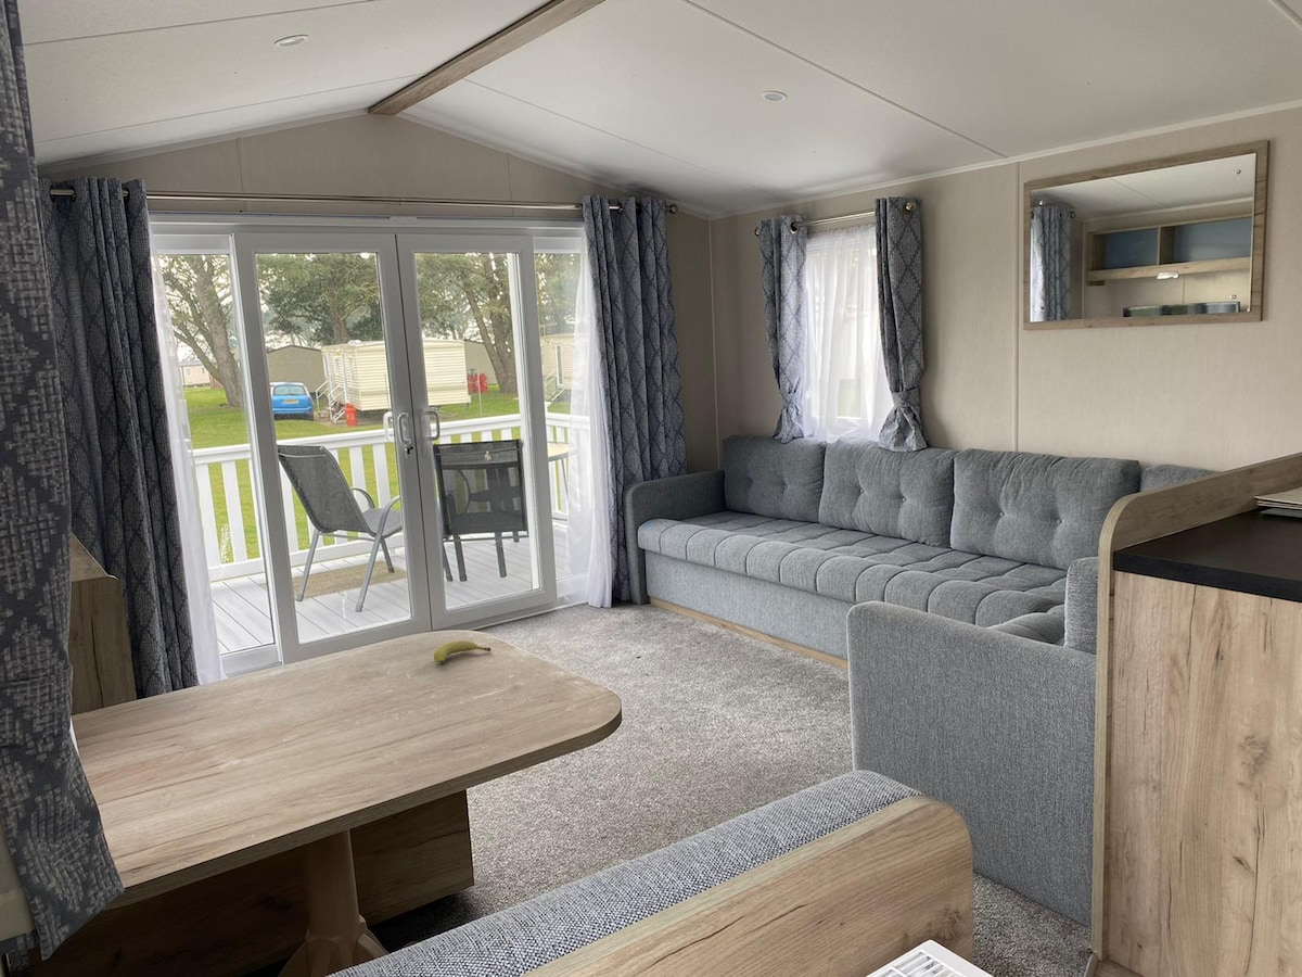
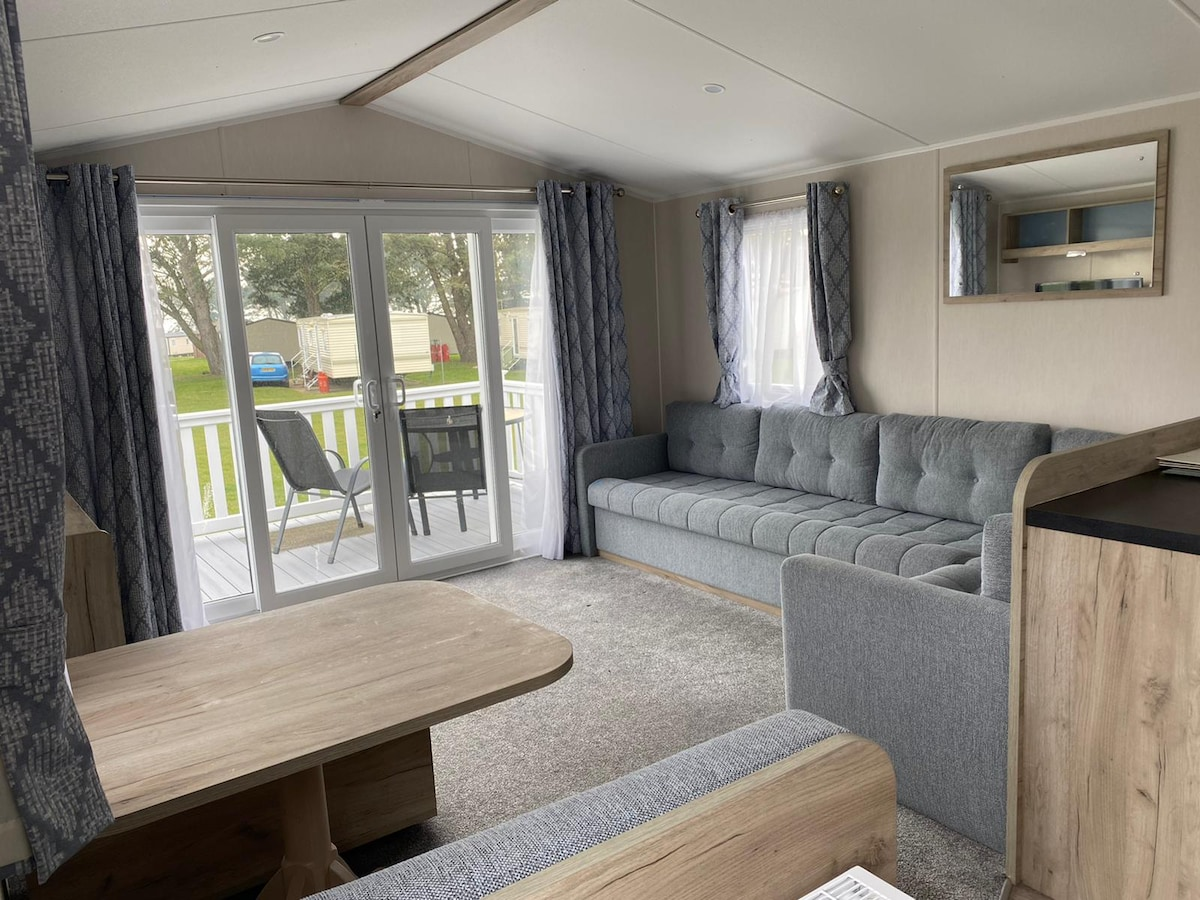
- fruit (457, 649)
